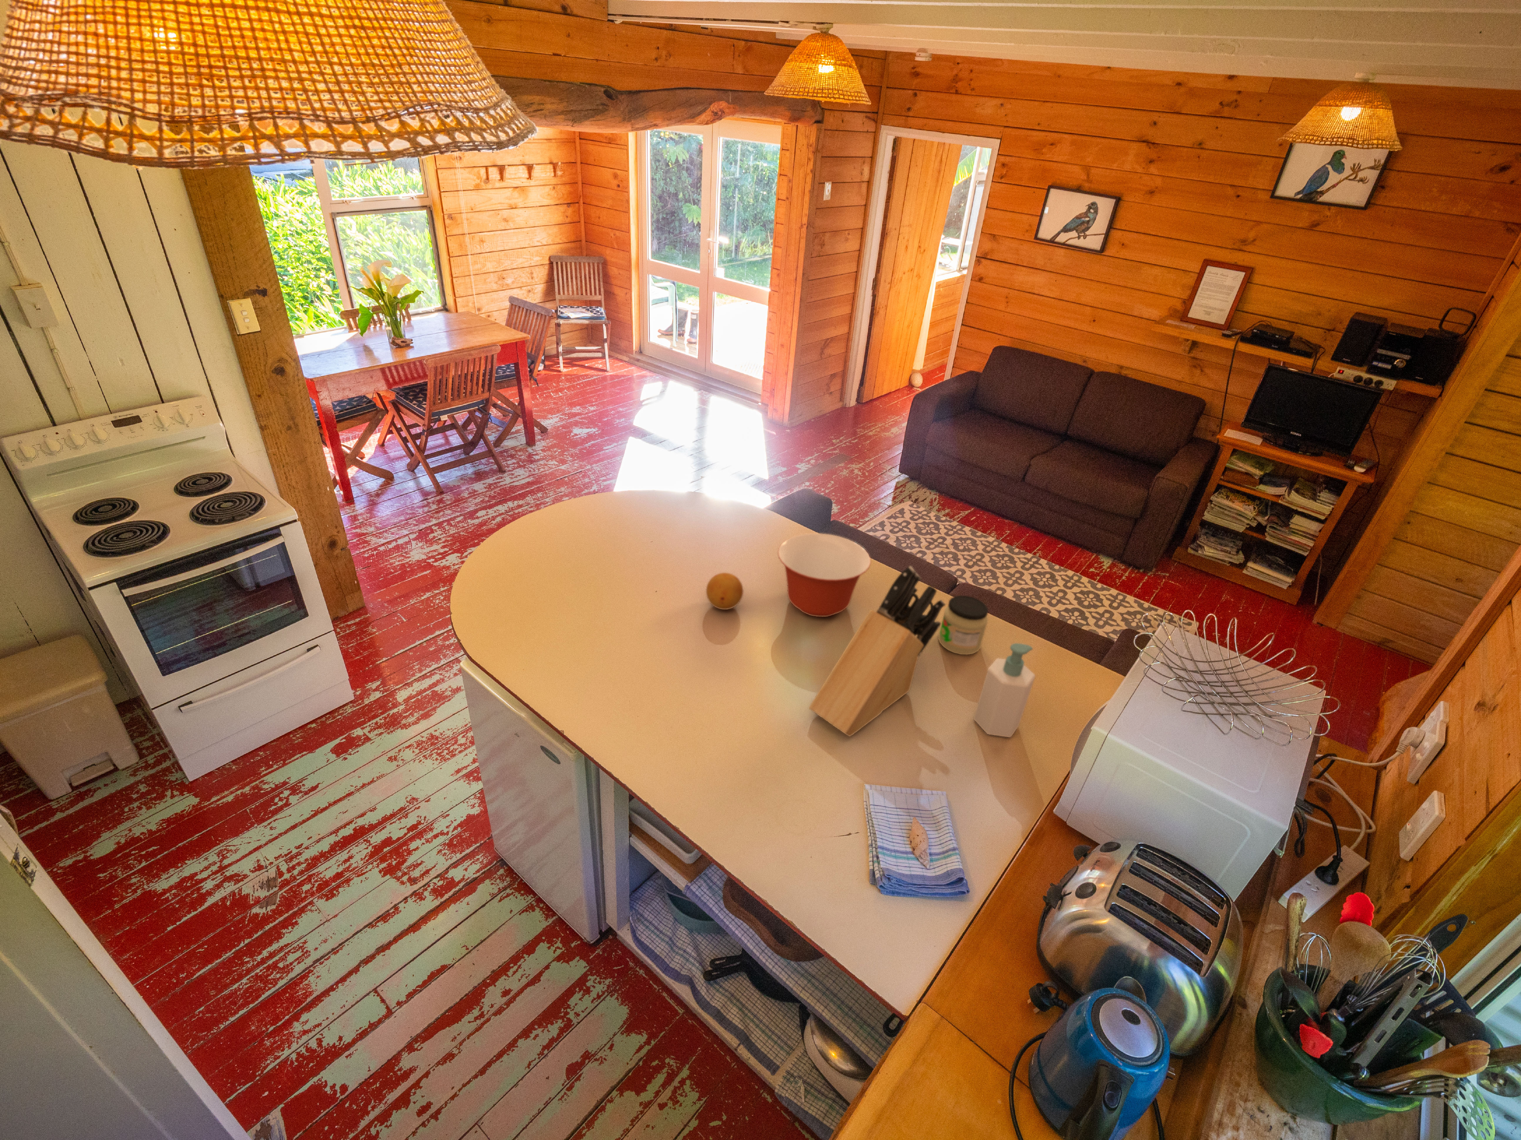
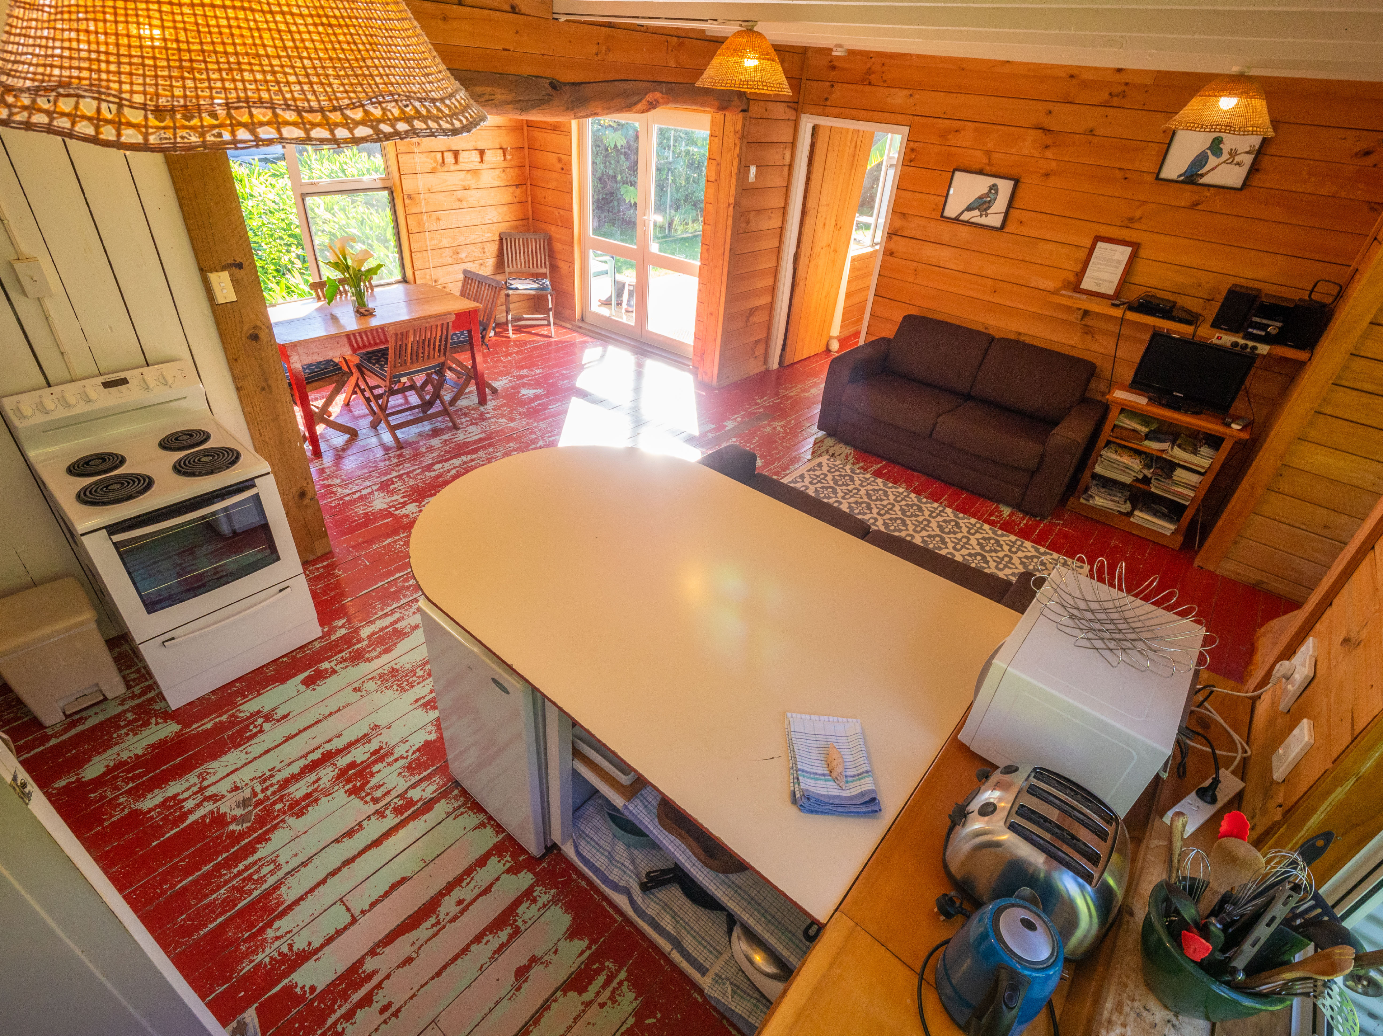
- soap bottle (1007, 686)
- jar (964, 624)
- knife block (881, 644)
- fruit (725, 590)
- mixing bowl (822, 580)
